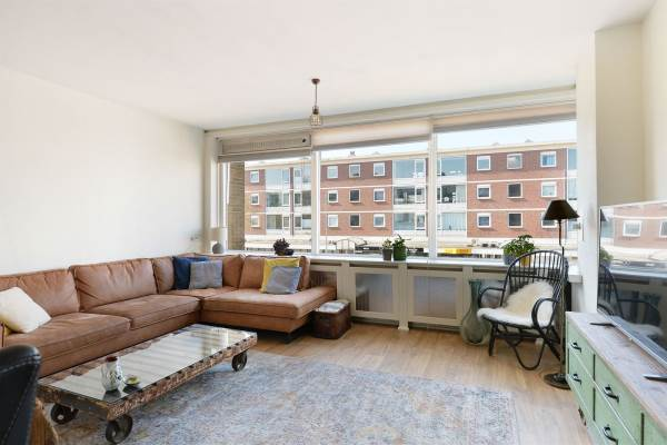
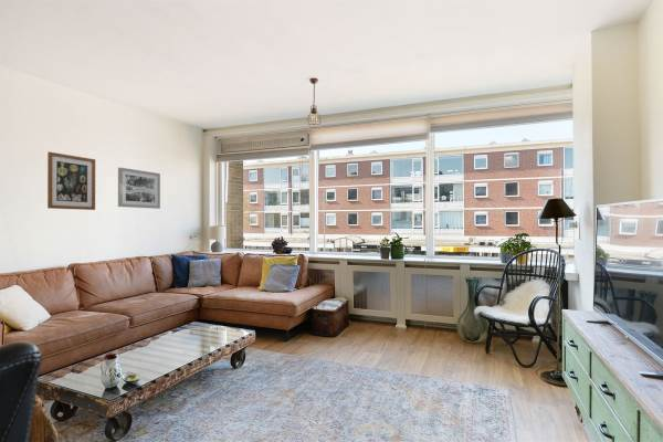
+ wall art (72, 182)
+ wall art (139, 189)
